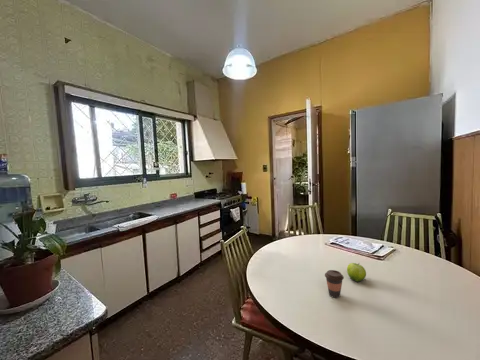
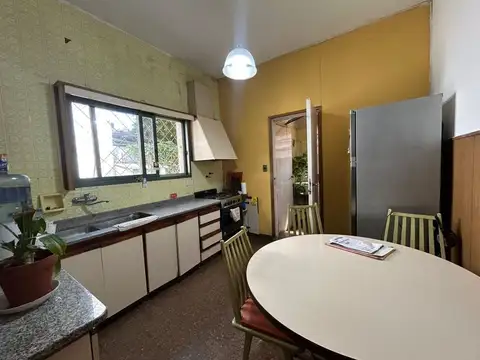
- fruit (356, 271)
- coffee cup (334, 284)
